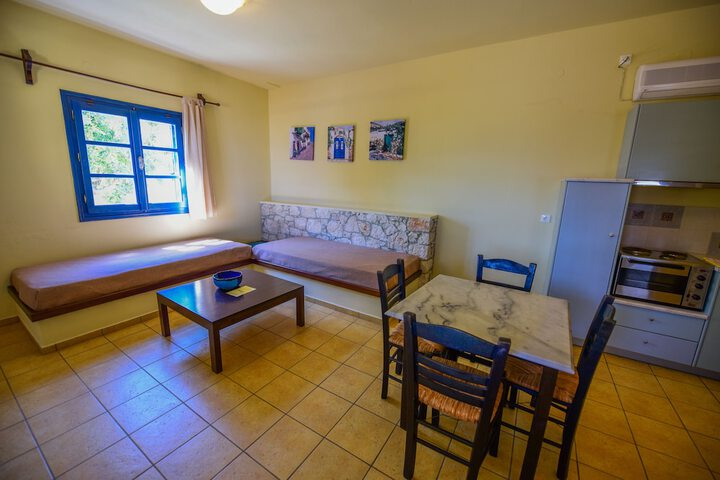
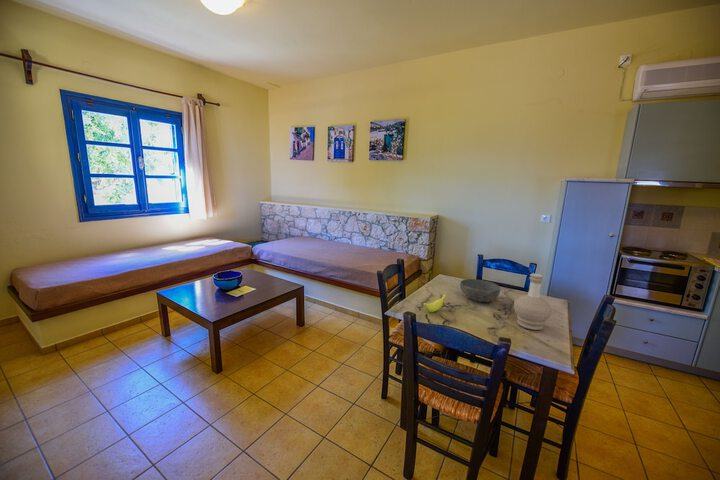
+ bowl (479, 291)
+ bottle (533, 300)
+ banana (435, 304)
